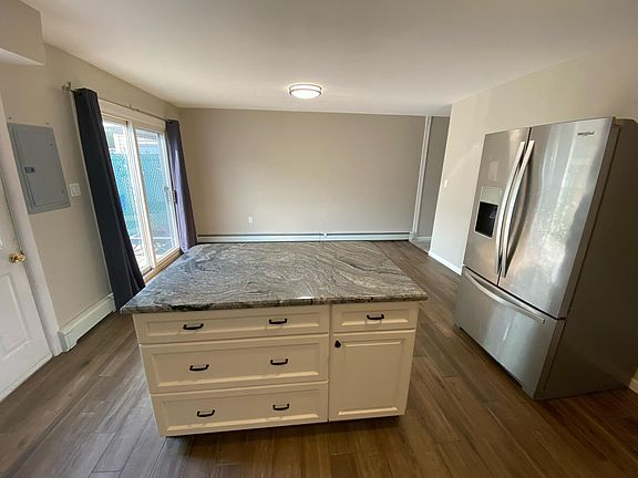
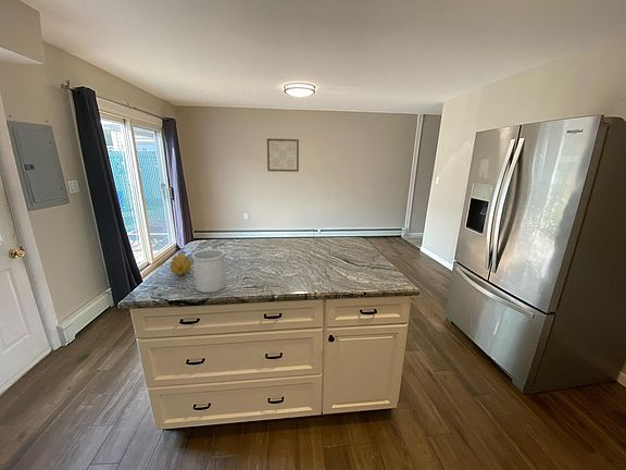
+ utensil holder (210, 270)
+ wall art (281, 154)
+ fruit (180, 264)
